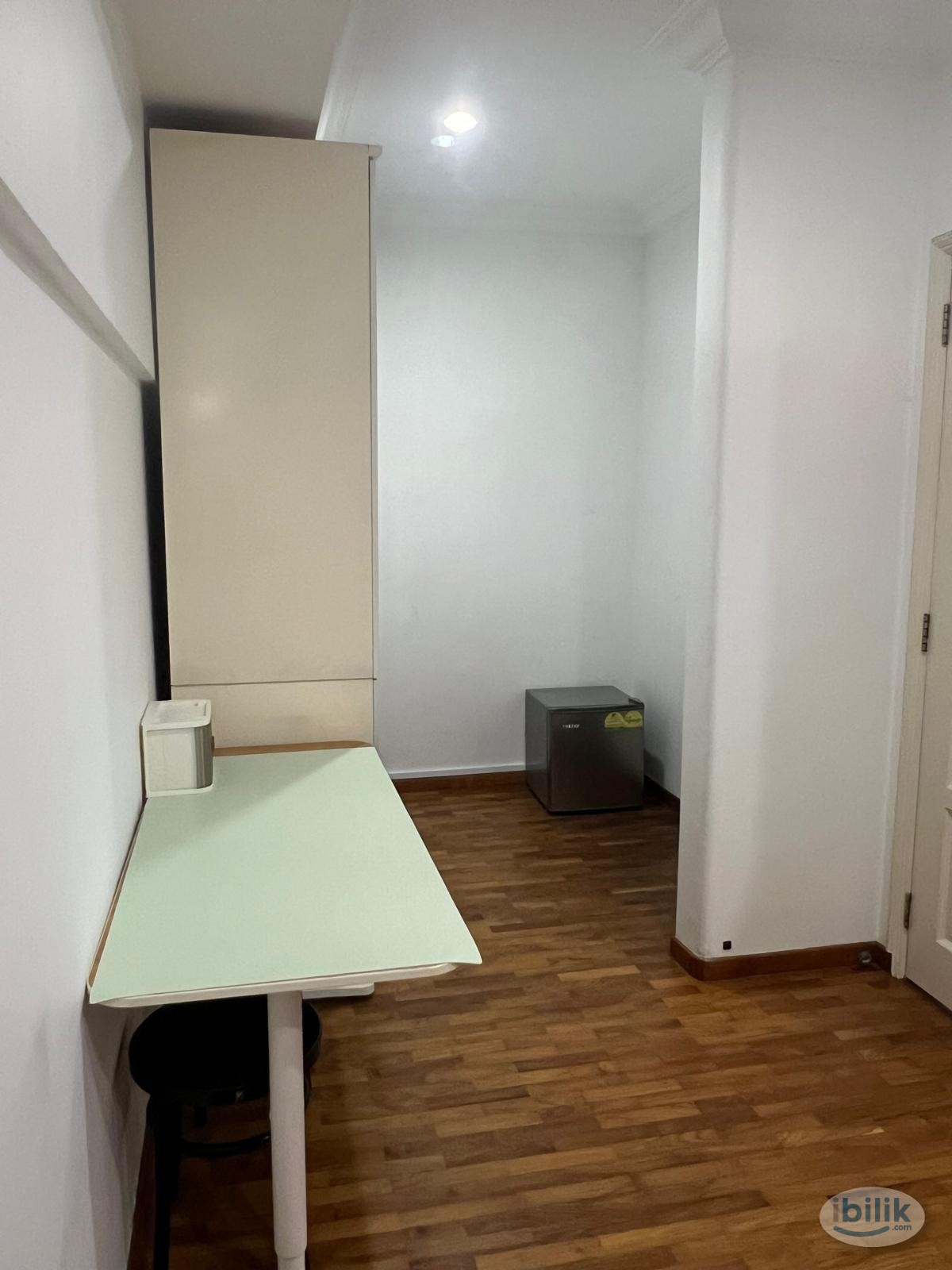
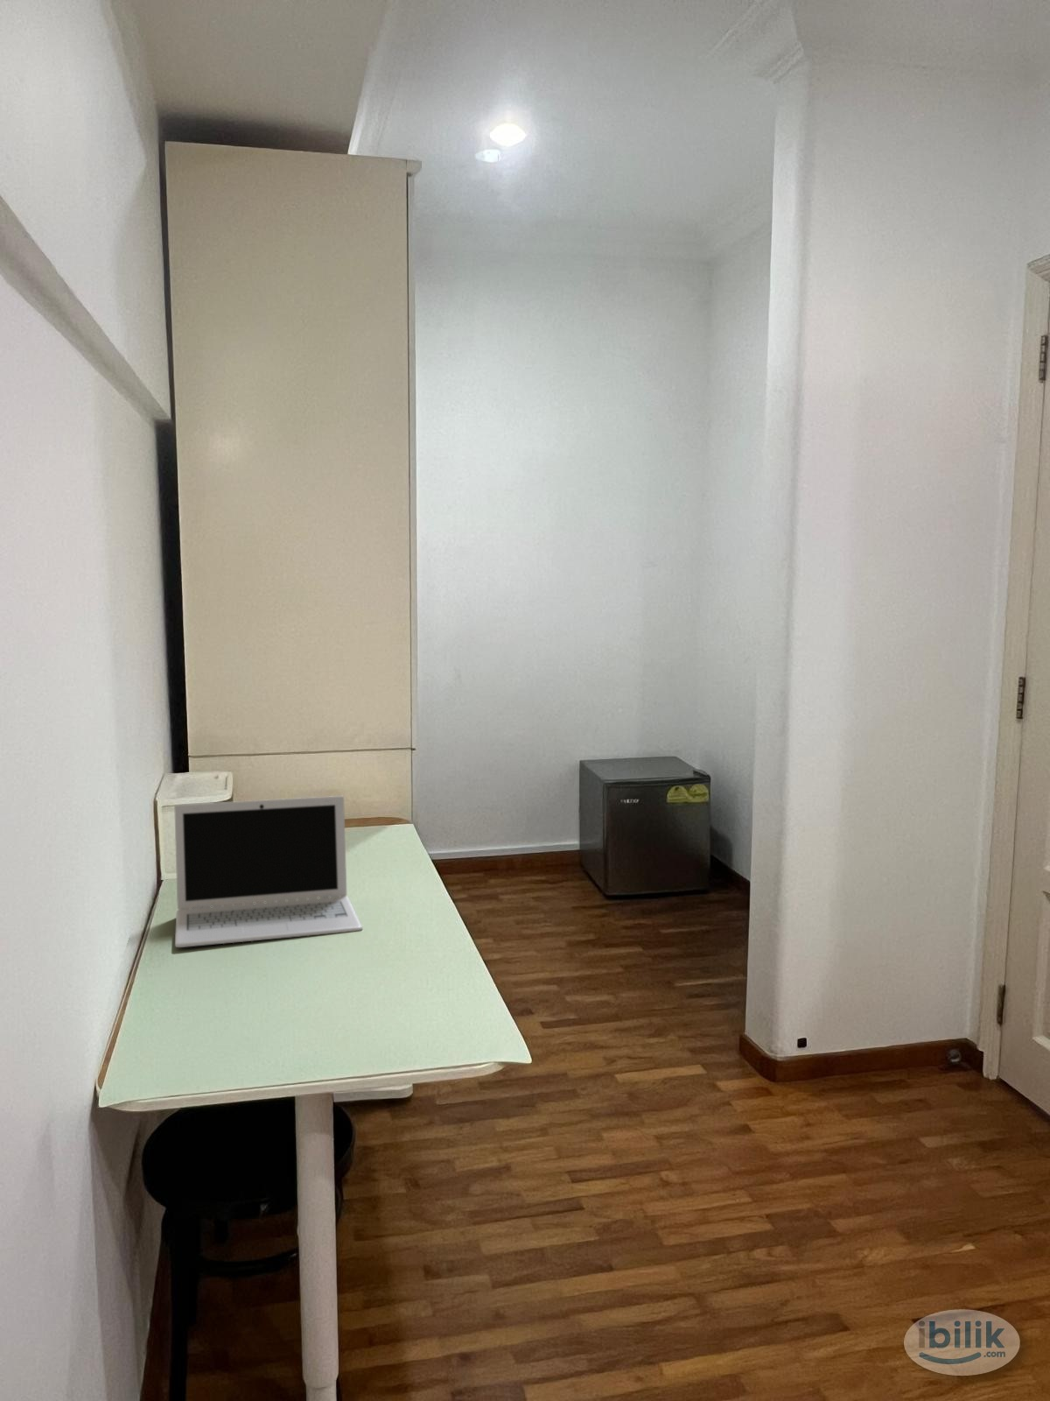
+ laptop (266, 866)
